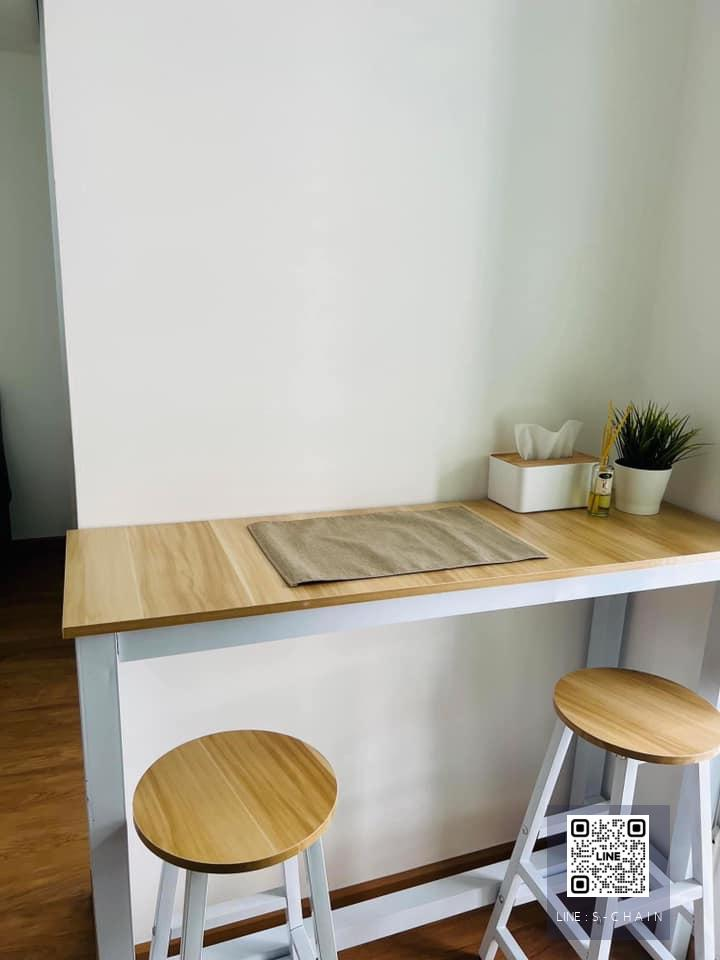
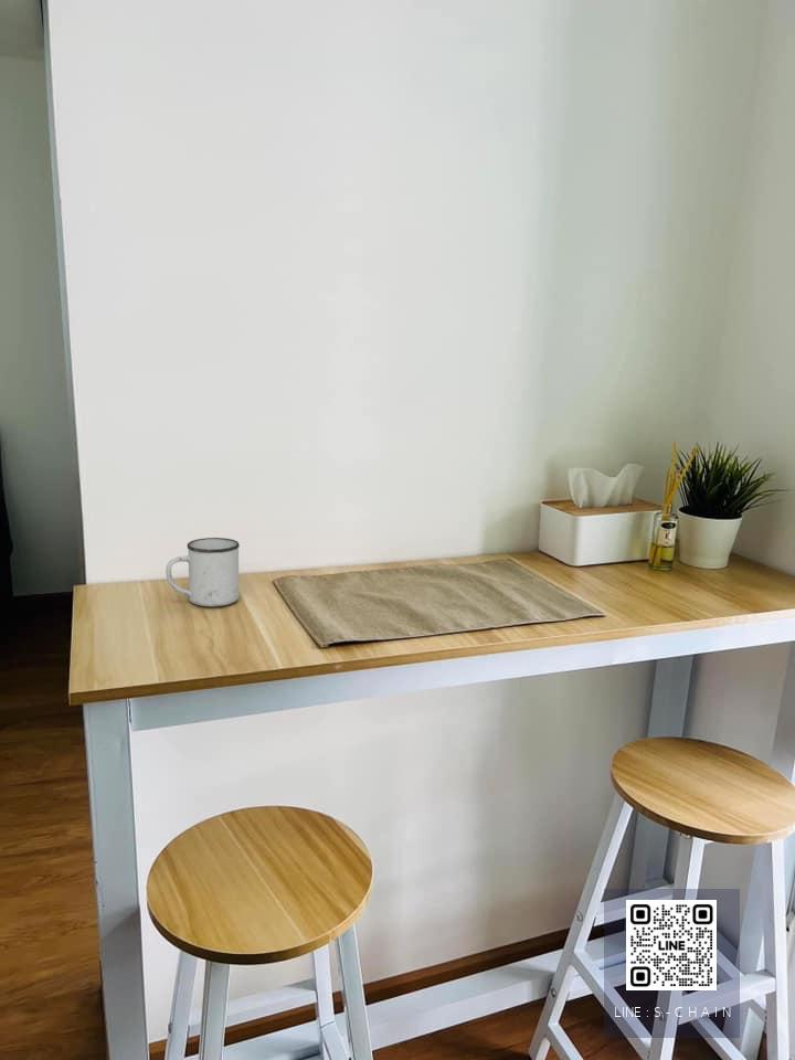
+ mug (202, 573)
